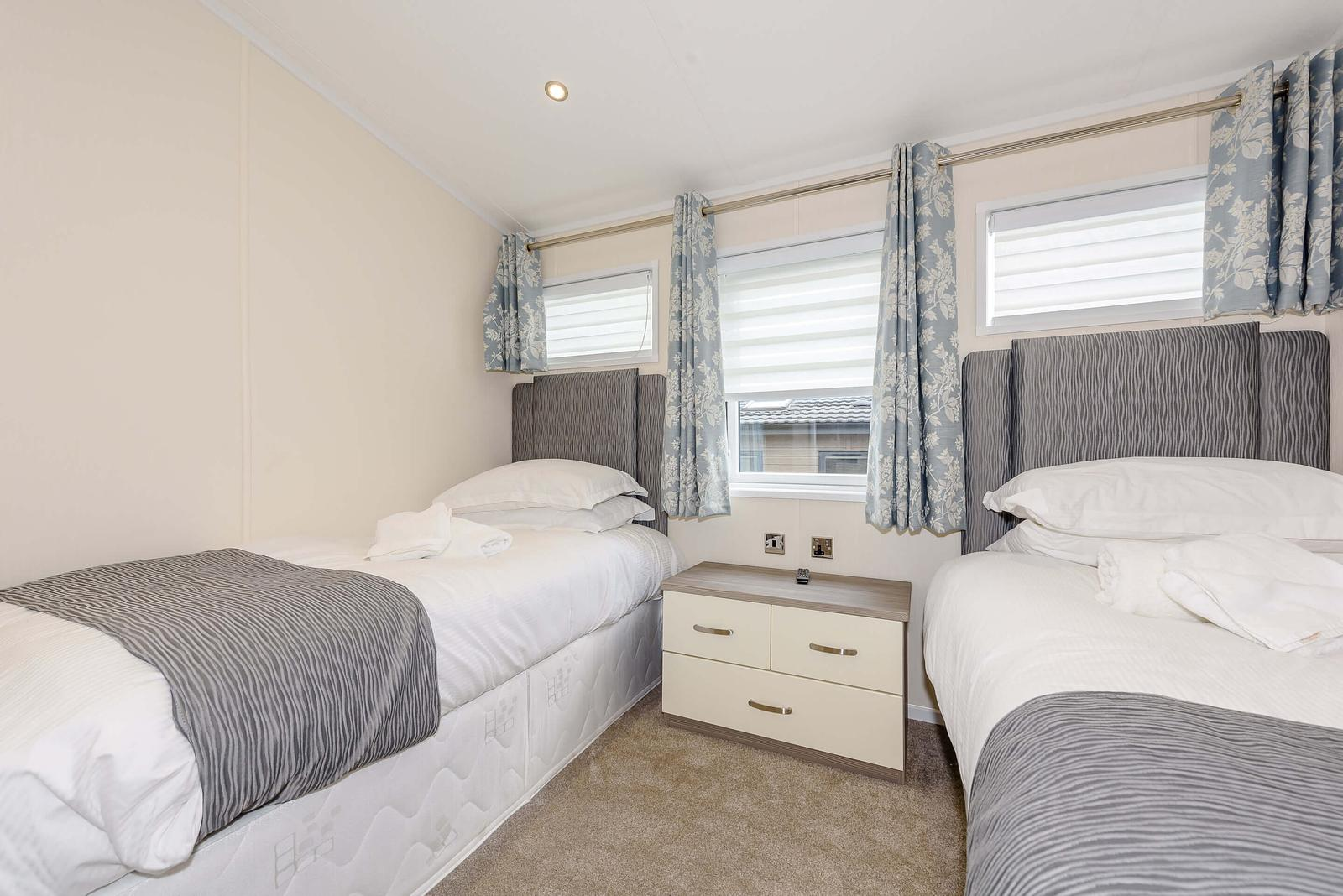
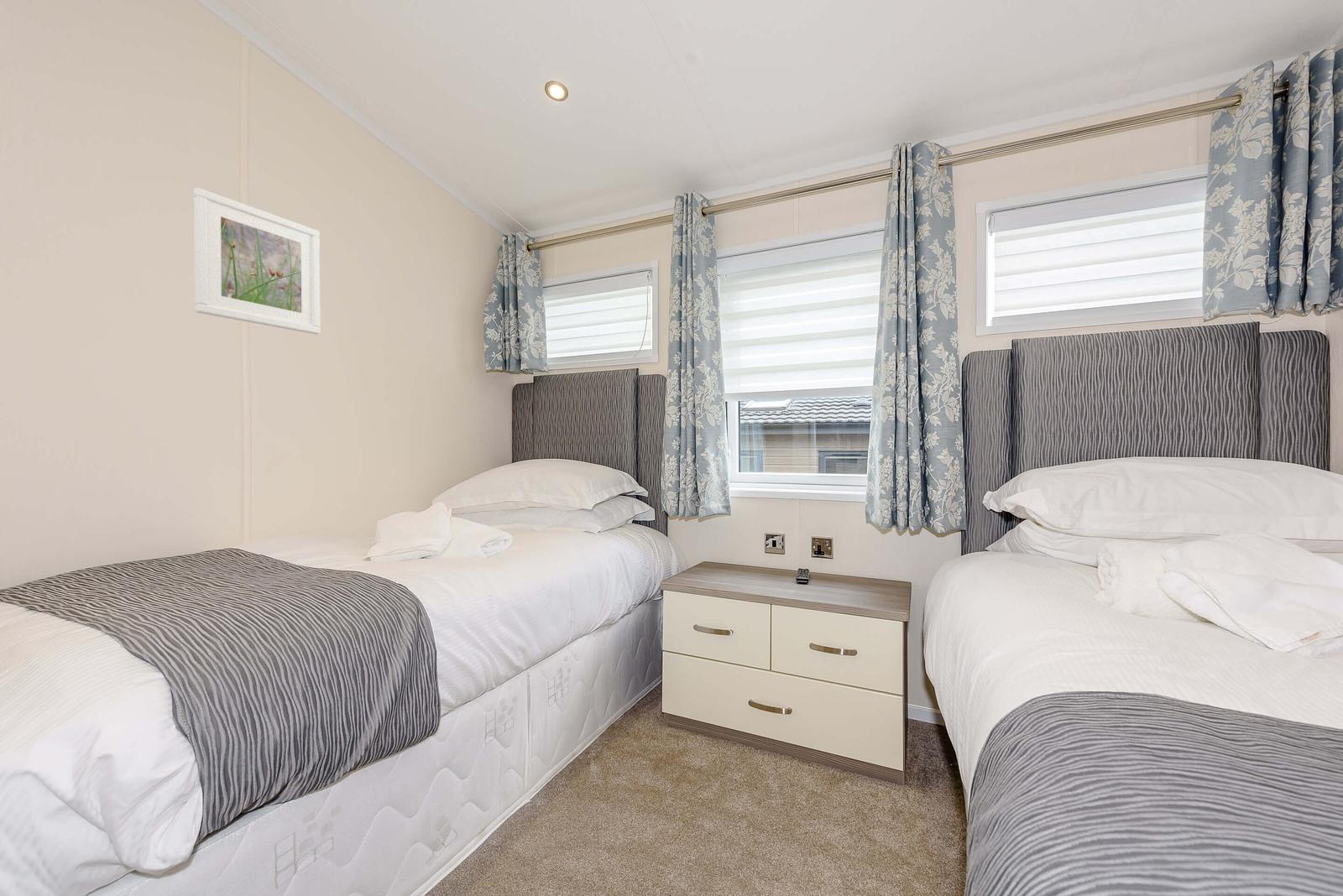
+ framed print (262, 268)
